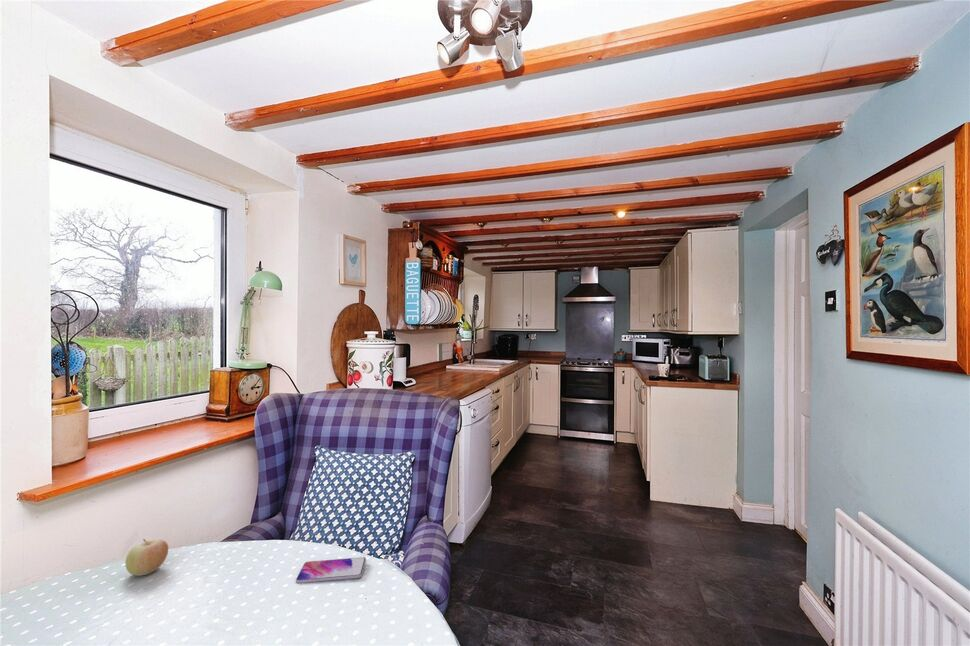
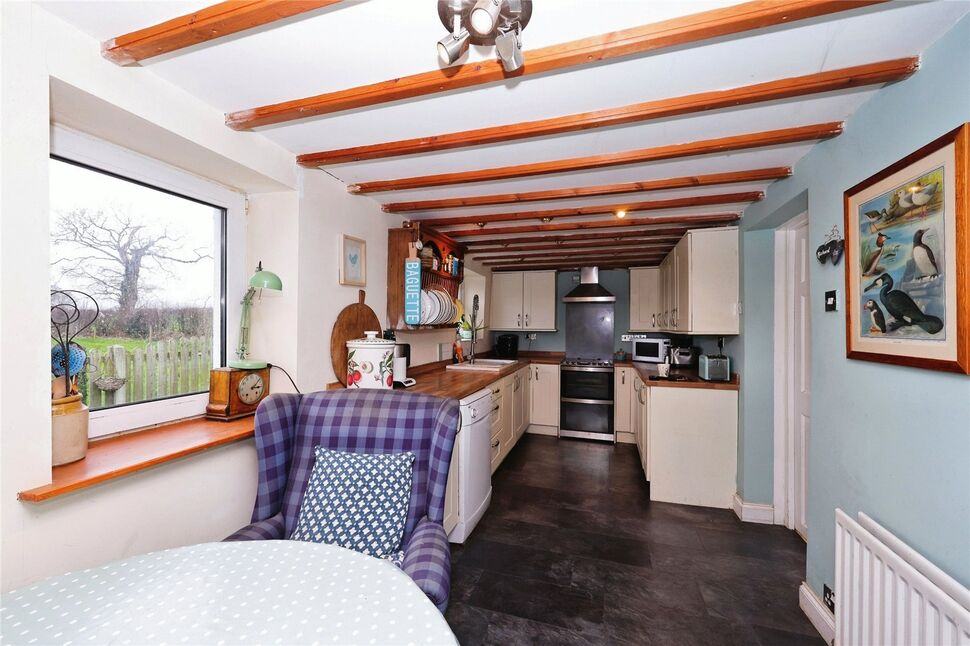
- fruit (147, 554)
- smartphone (332, 569)
